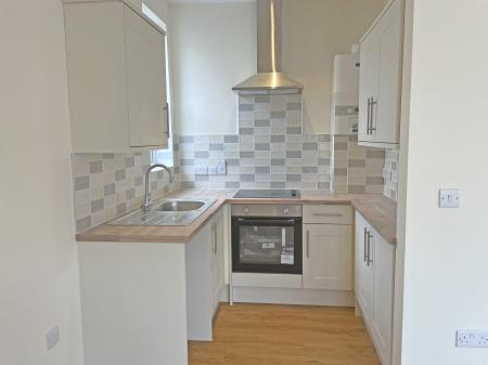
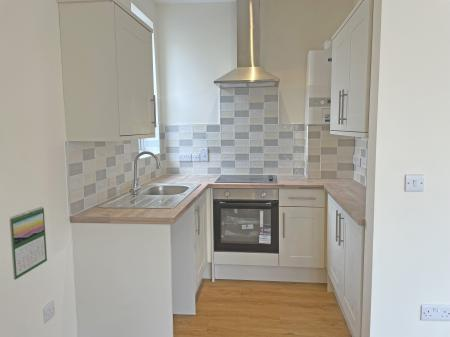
+ calendar (29, 240)
